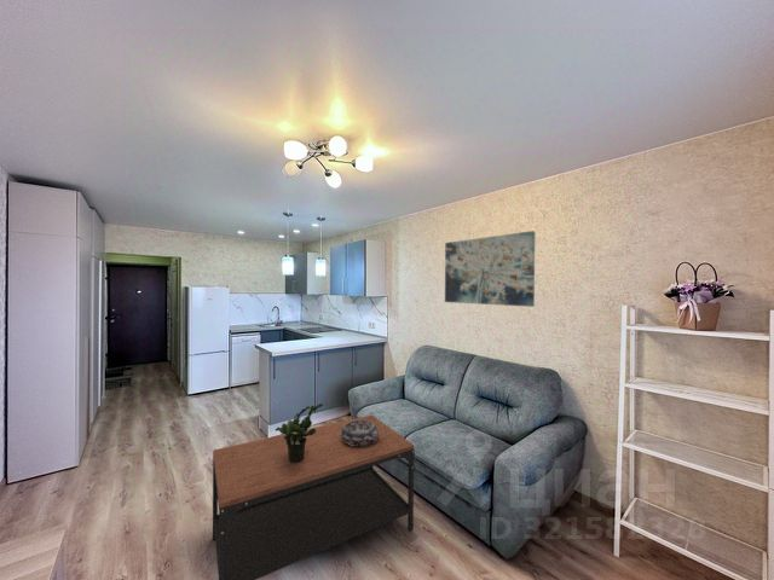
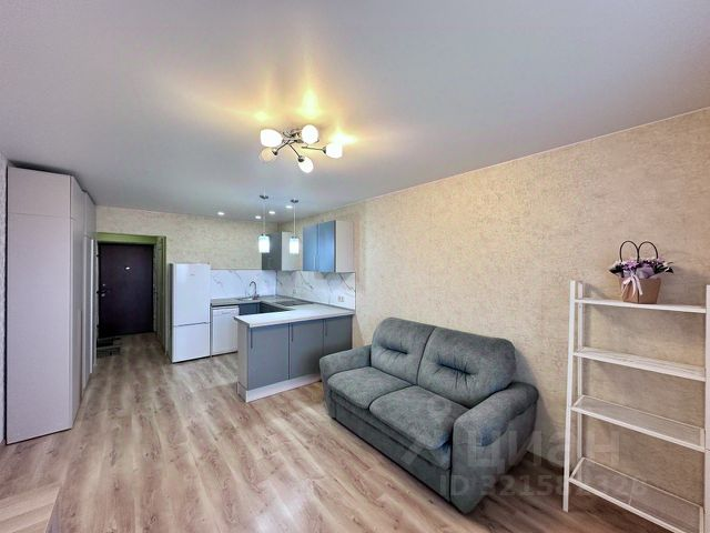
- decorative bowl (359, 433)
- coffee table (314, 491)
- wall art (484, 271)
- potted plant (300, 429)
